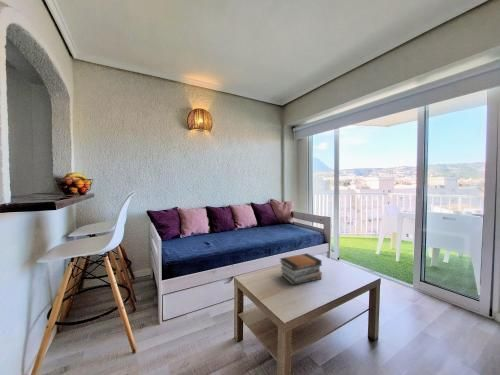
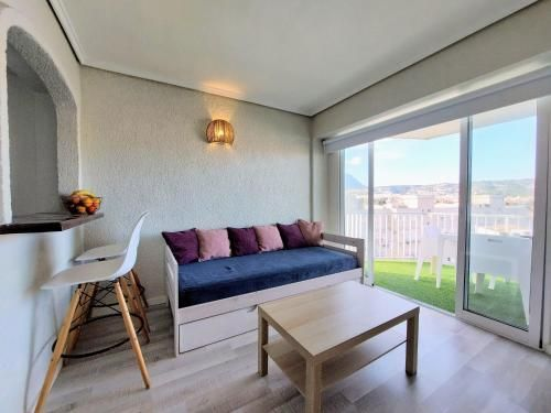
- book stack (300, 268)
